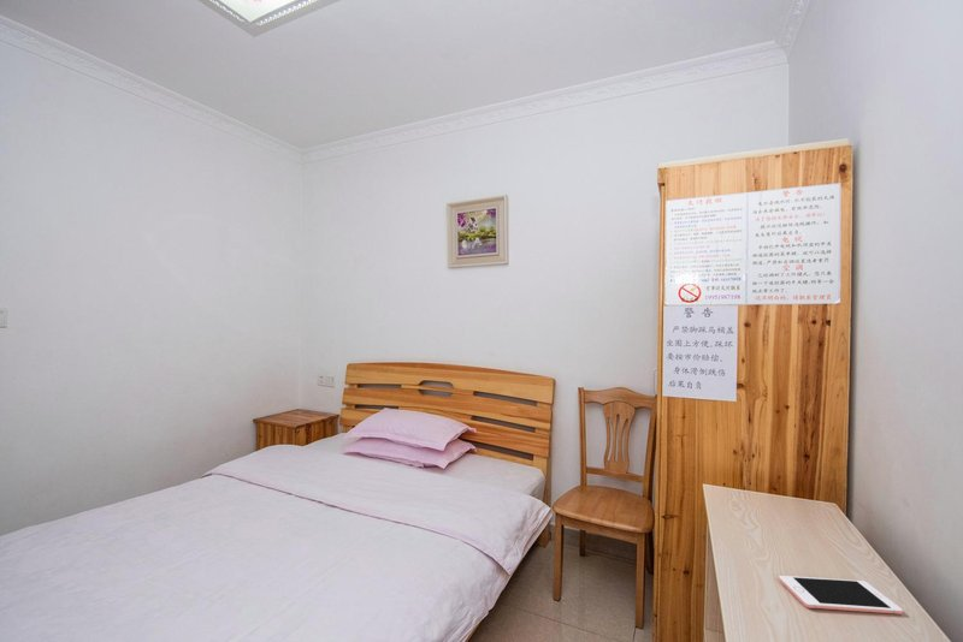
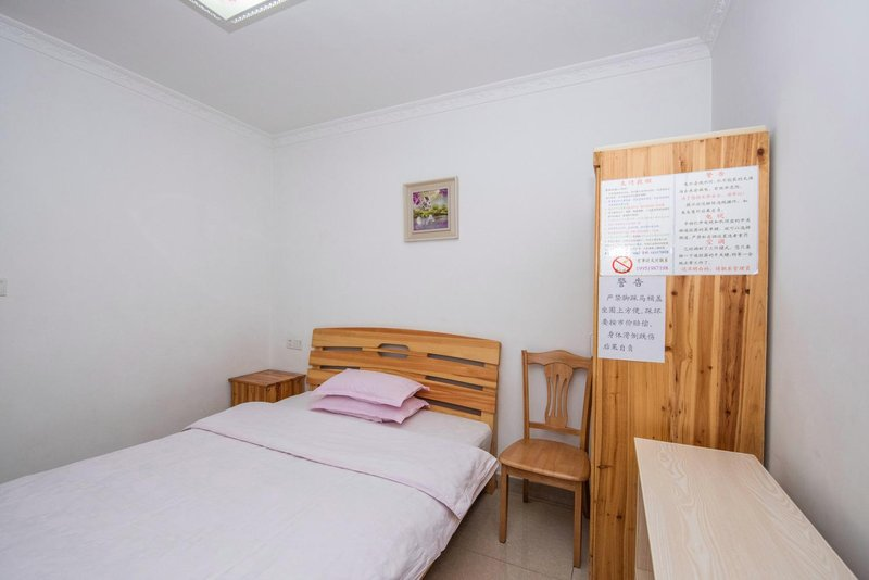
- cell phone (837, 594)
